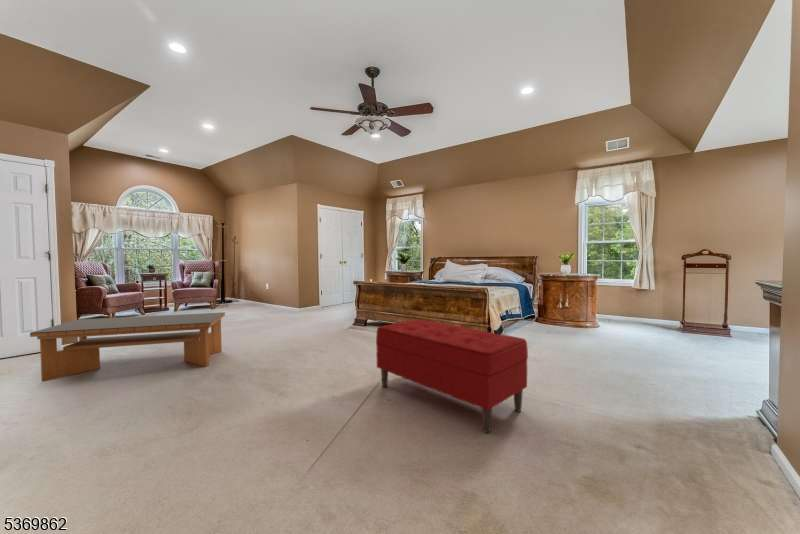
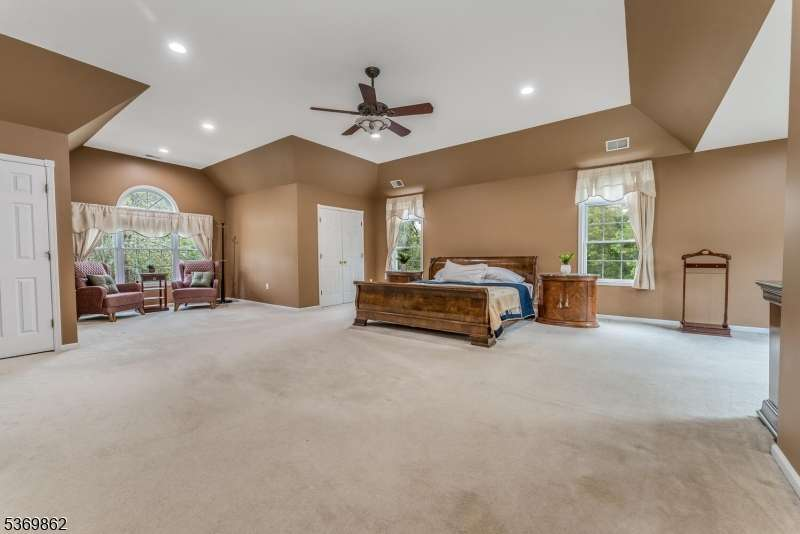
- coffee table (142, 342)
- bench (445, 364)
